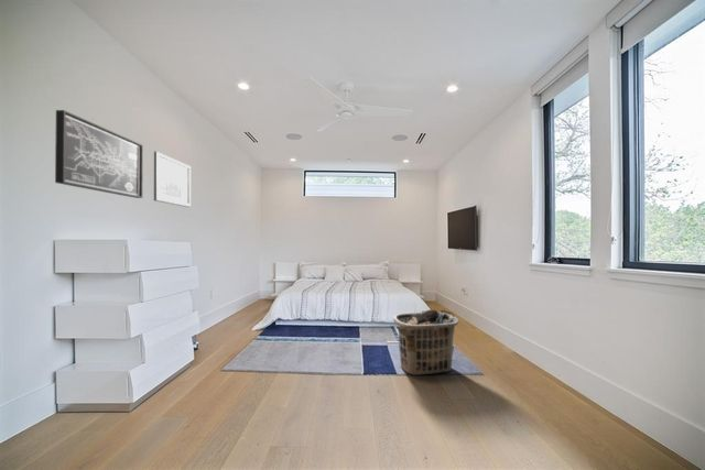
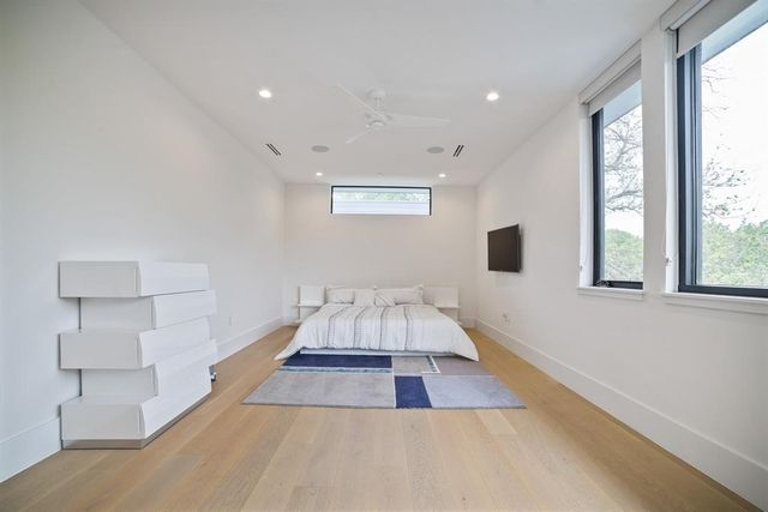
- clothes hamper (425, 338)
- wall art (106, 161)
- wall art (174, 182)
